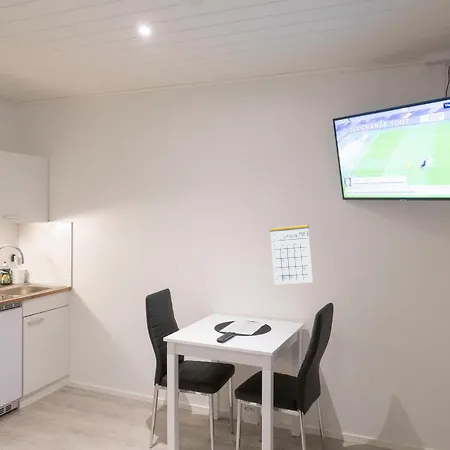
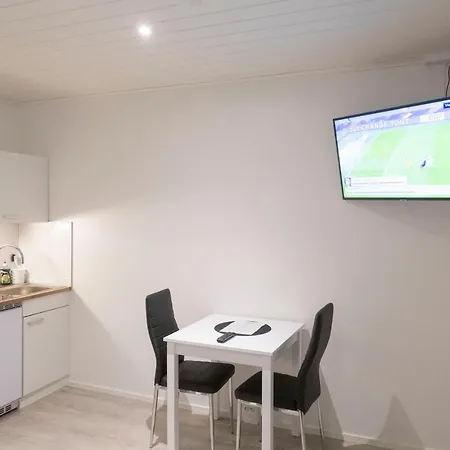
- calendar (290, 248)
